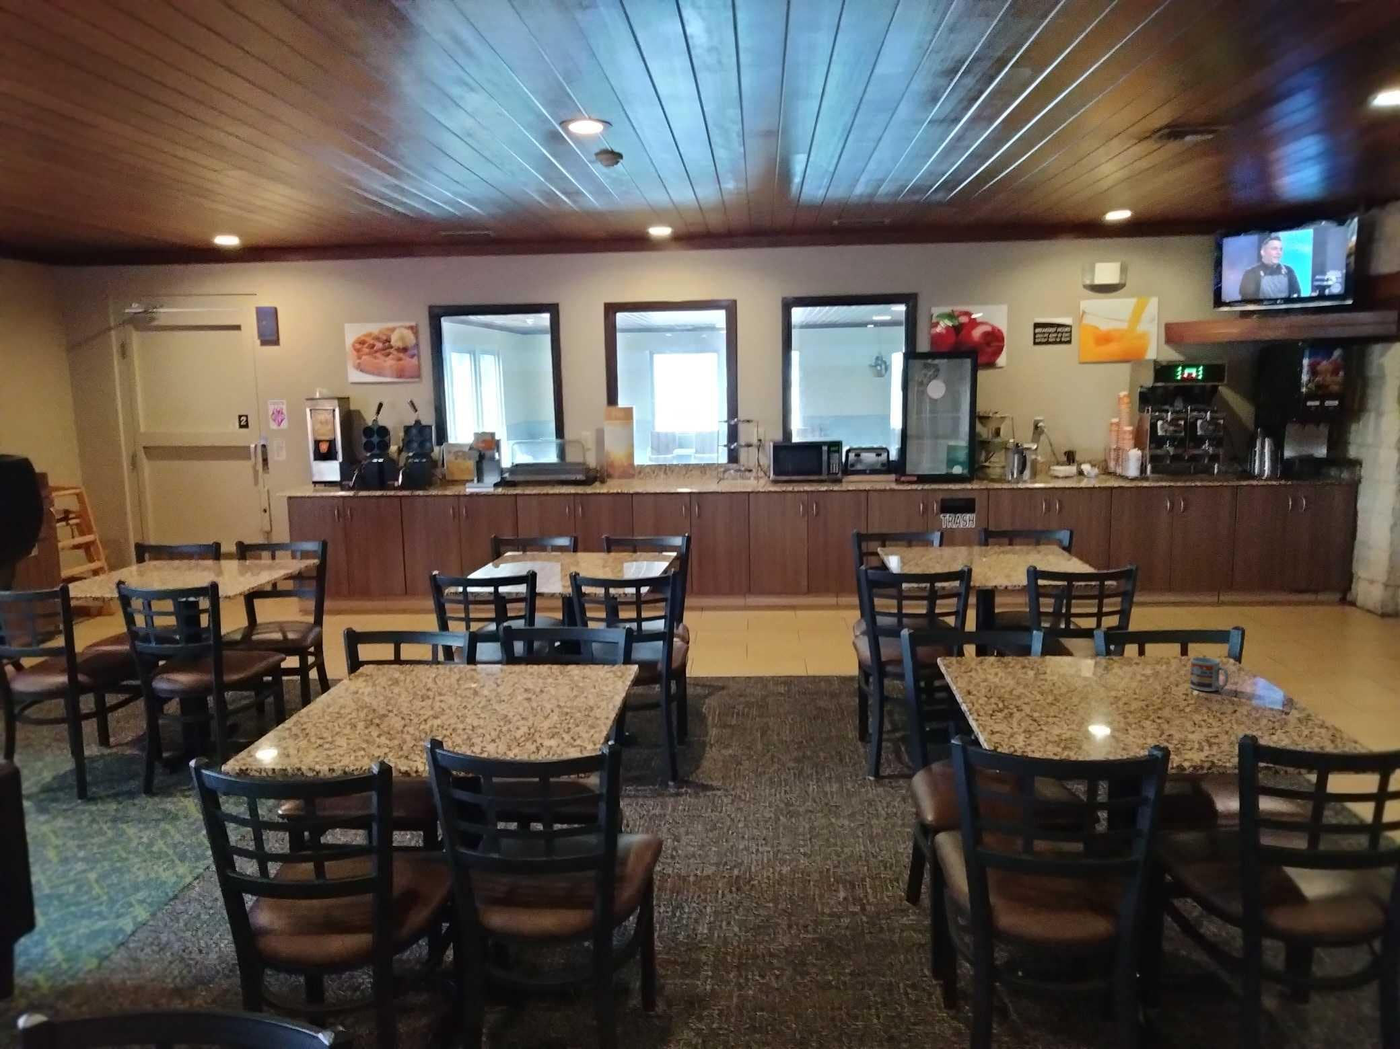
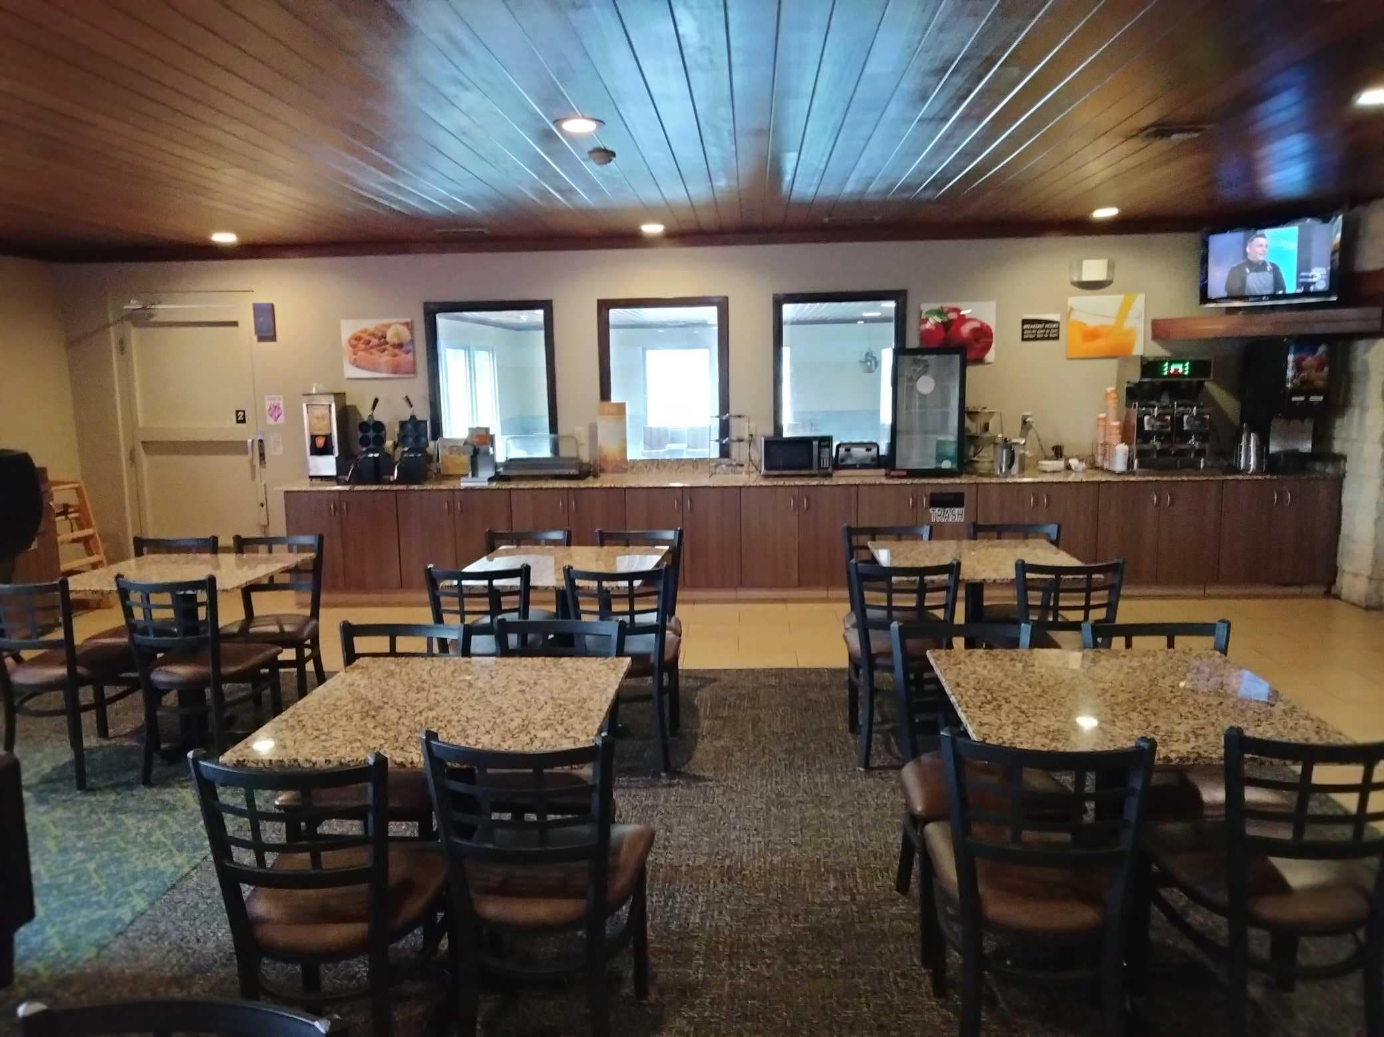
- cup (1209, 674)
